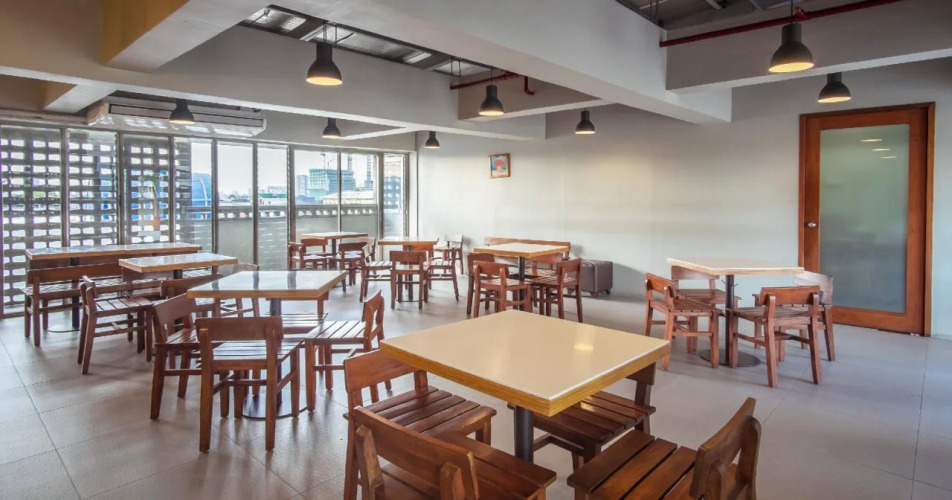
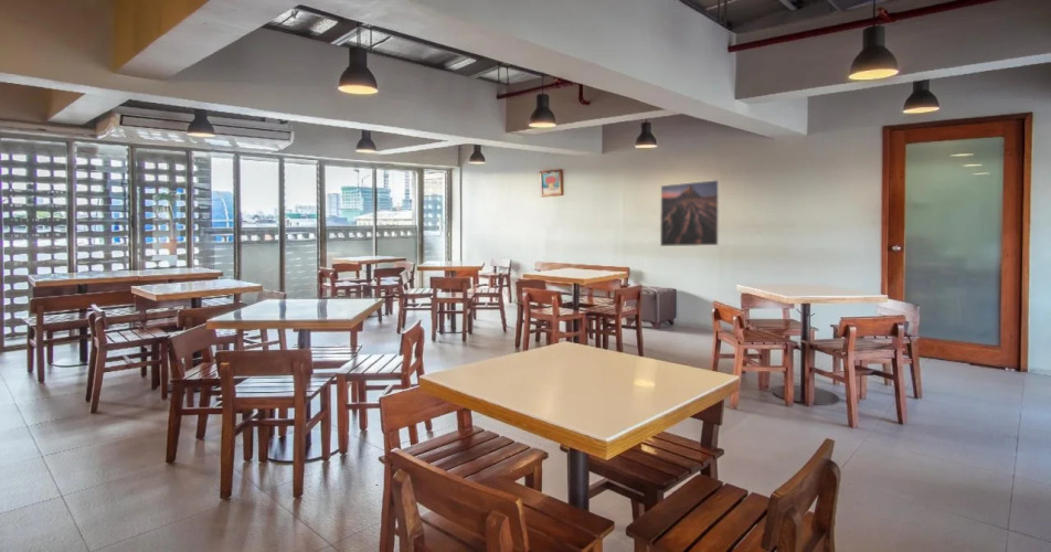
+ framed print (688, 214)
